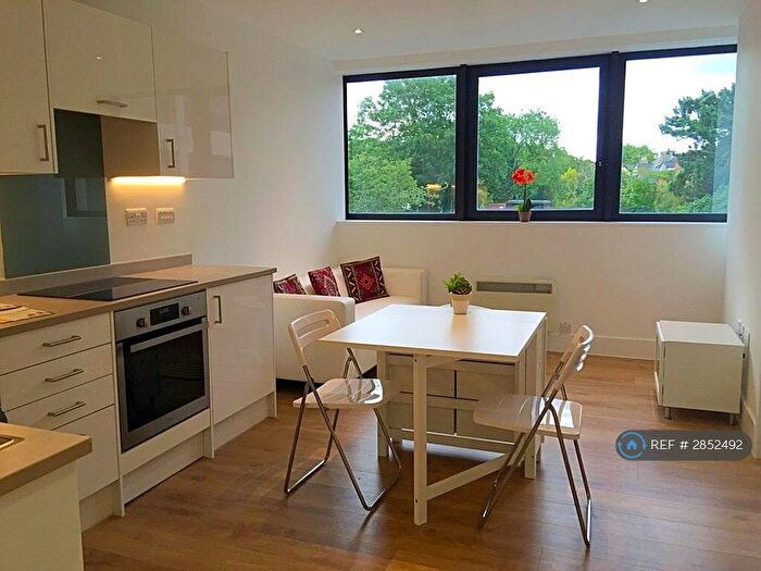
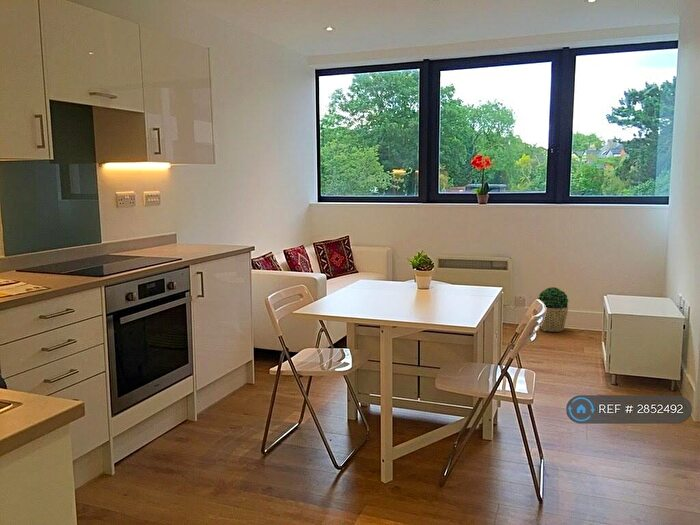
+ potted plant (552, 308)
